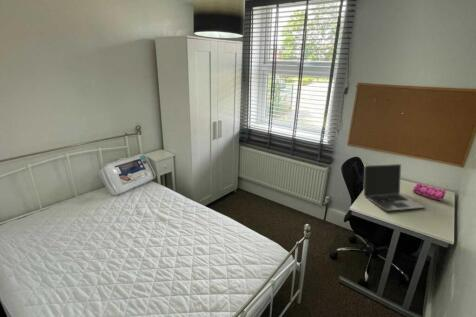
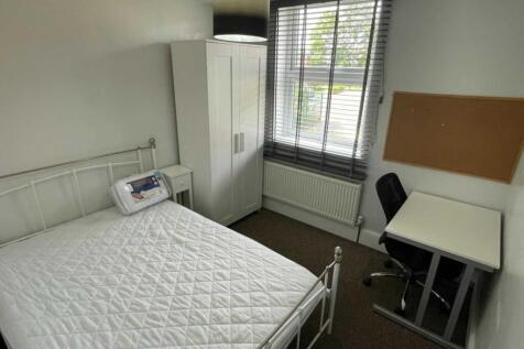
- pencil case (429, 190)
- laptop (393, 185)
